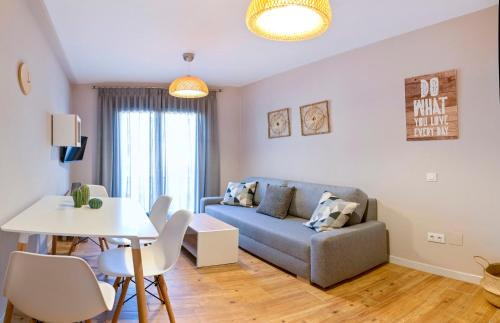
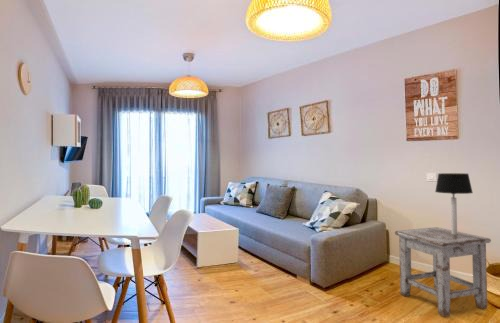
+ table lamp (453, 203)
+ stool (440, 267)
